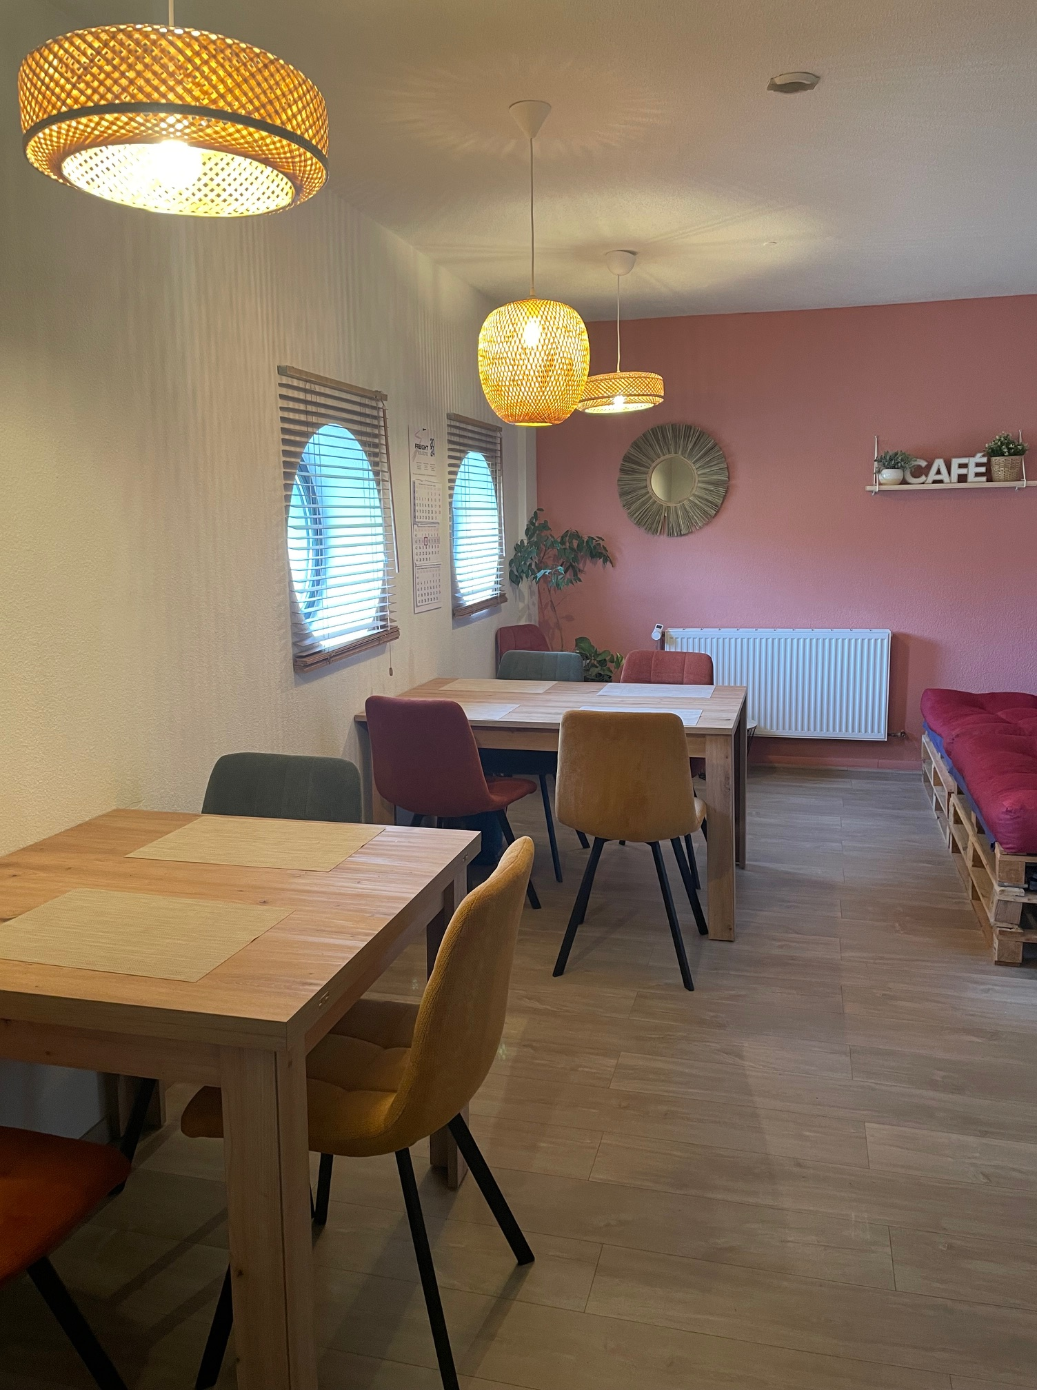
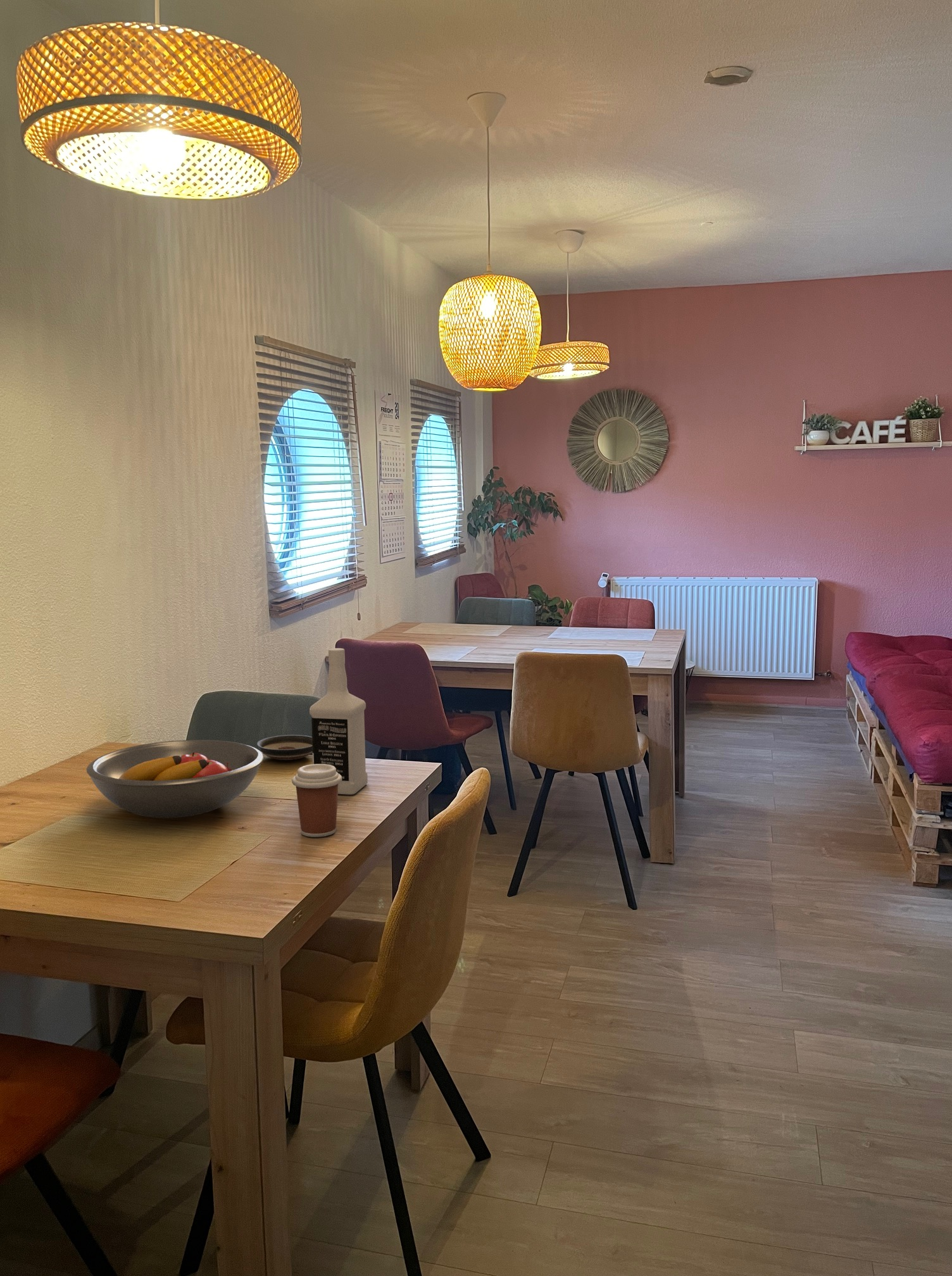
+ fruit bowl (178, 777)
+ saucer (289, 749)
+ vodka (338, 718)
+ coffee cup (317, 800)
